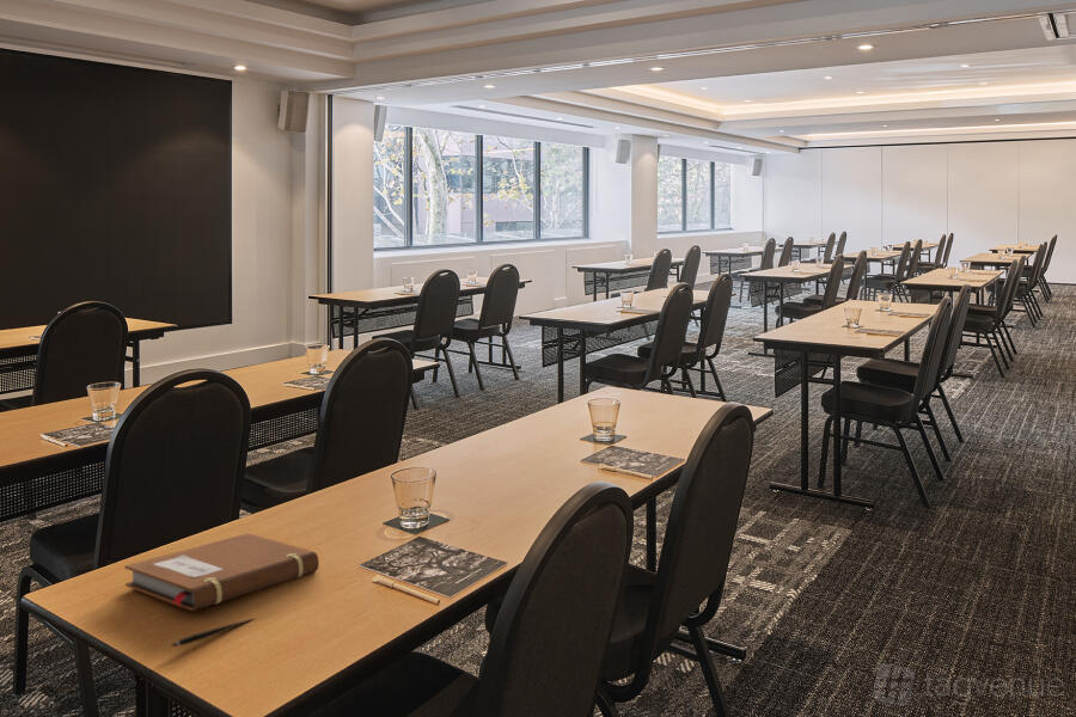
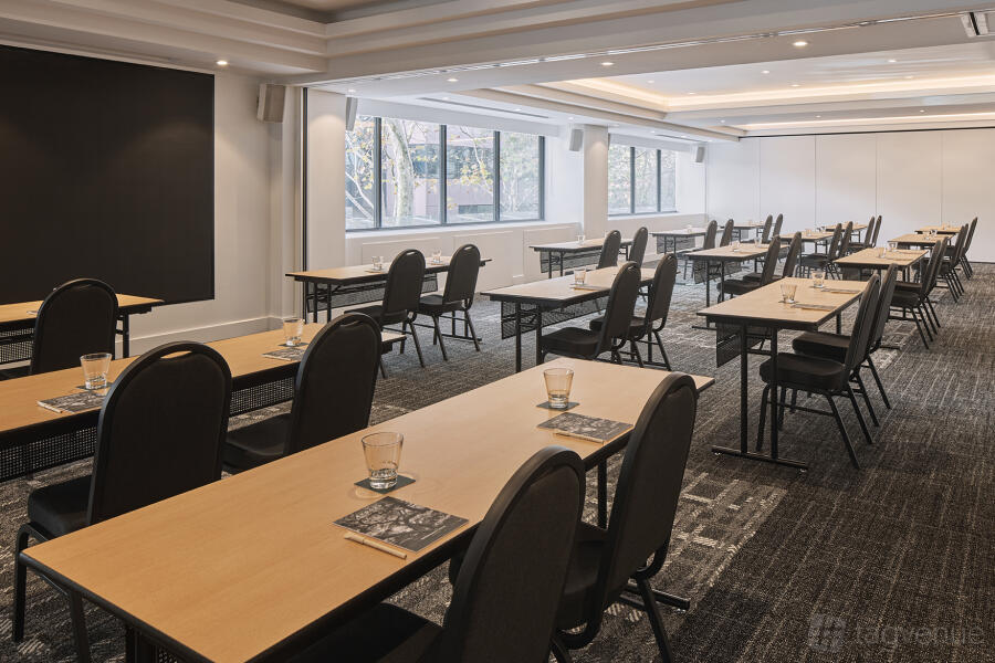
- pen (215, 630)
- notebook (221, 570)
